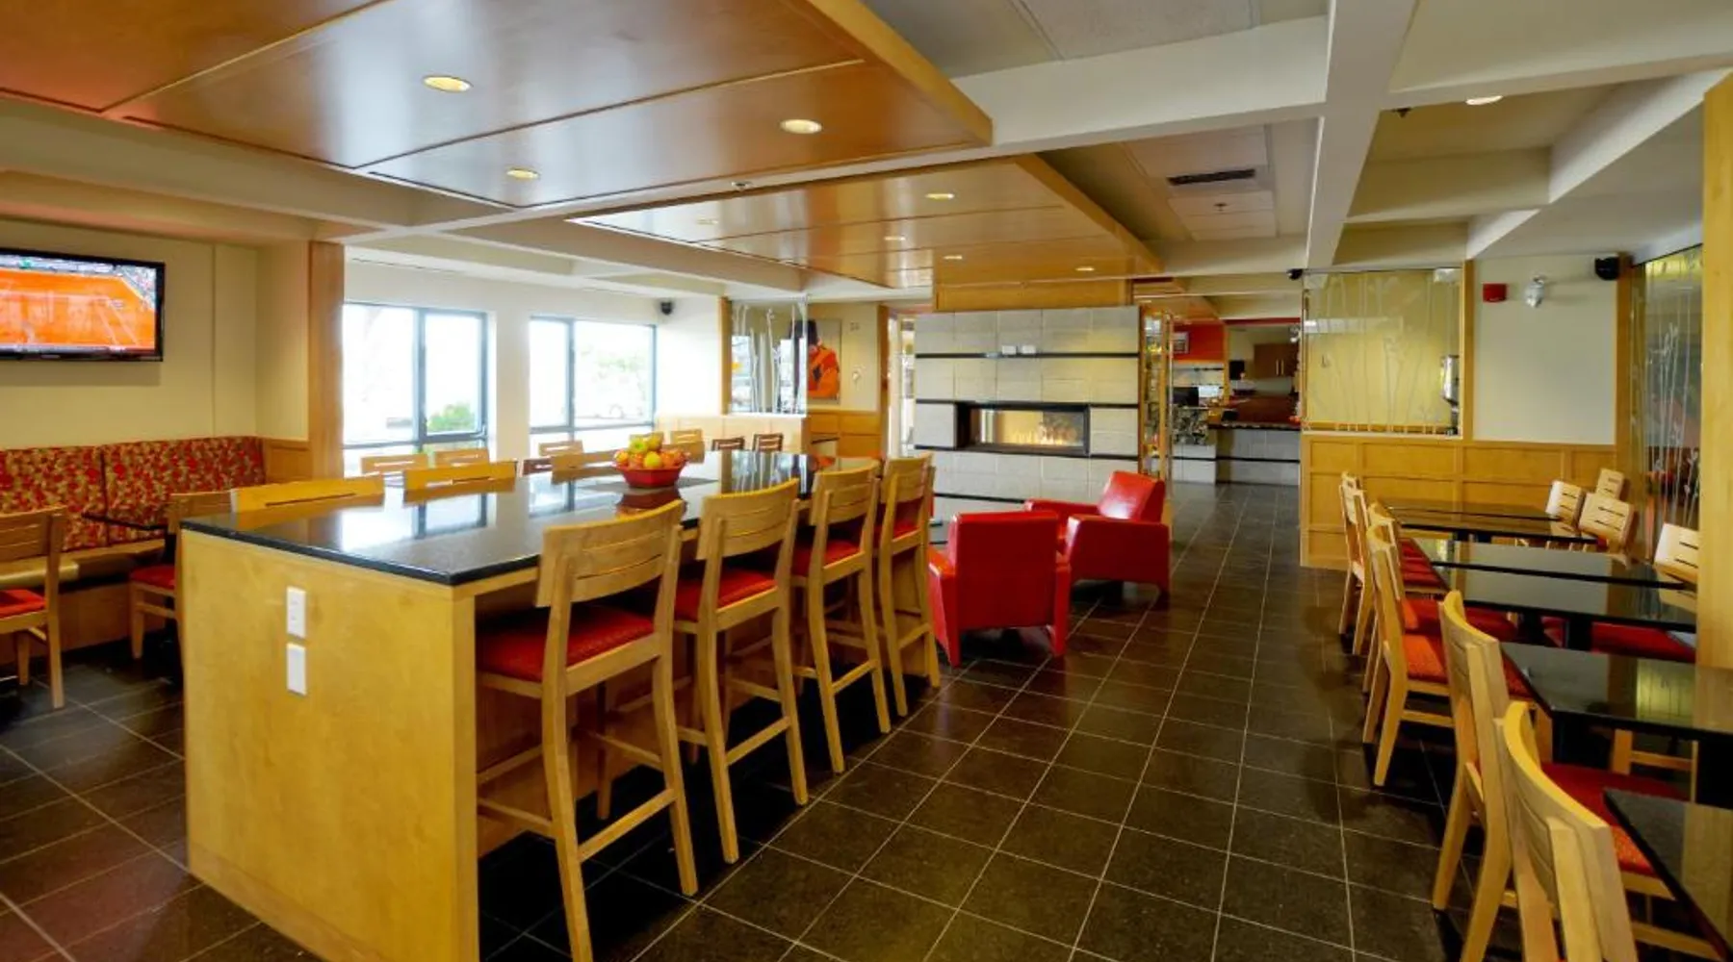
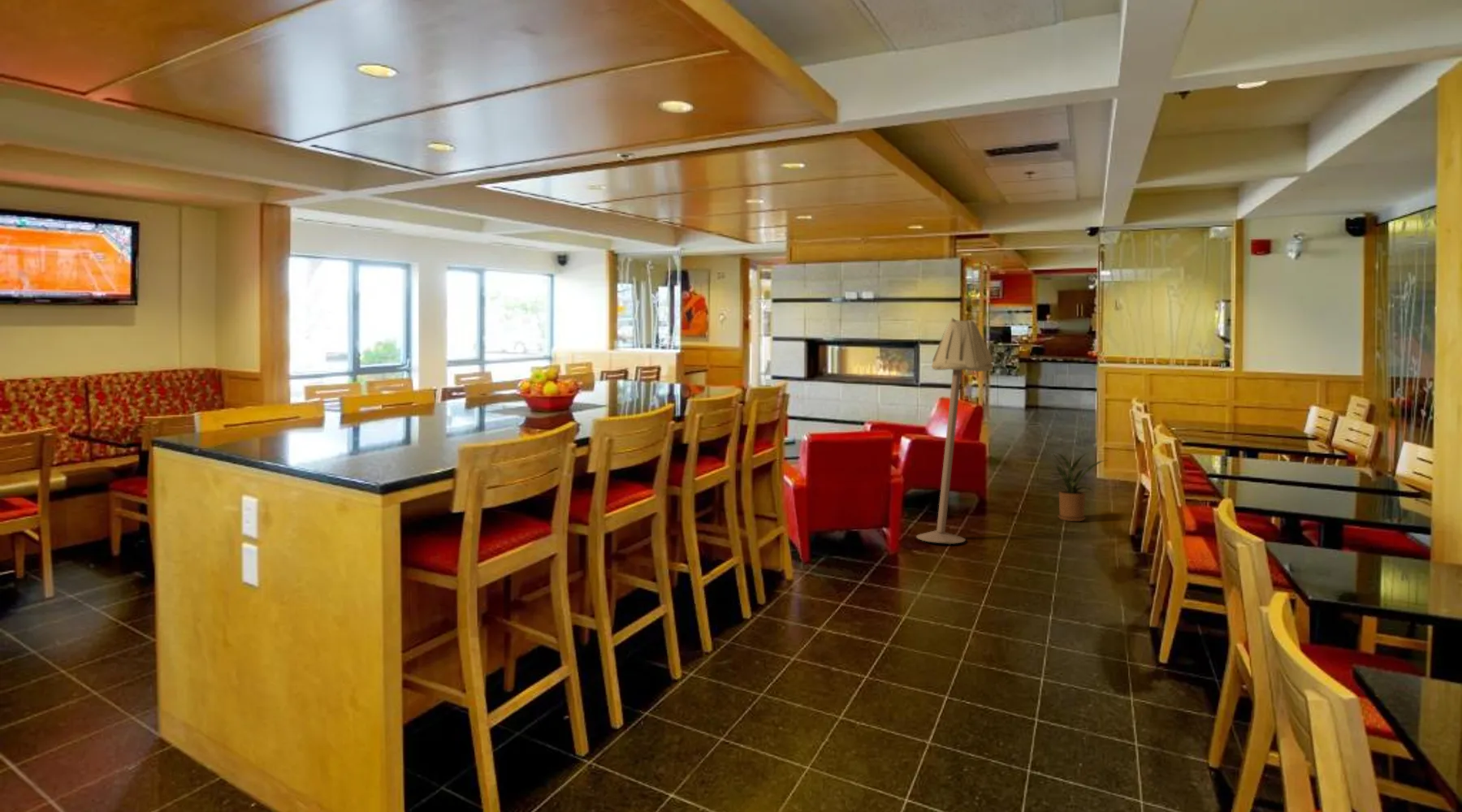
+ house plant (1074, 486)
+ floor lamp (954, 430)
